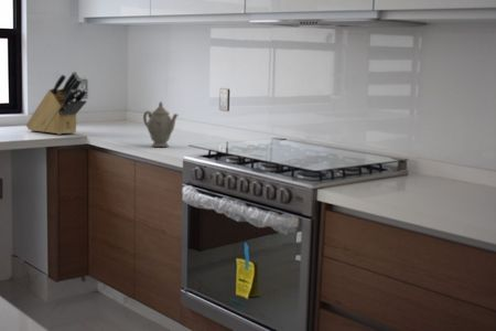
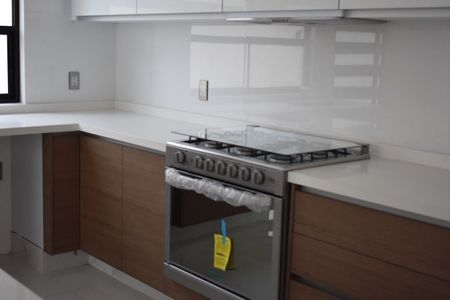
- chinaware (160, 124)
- knife block (56, 102)
